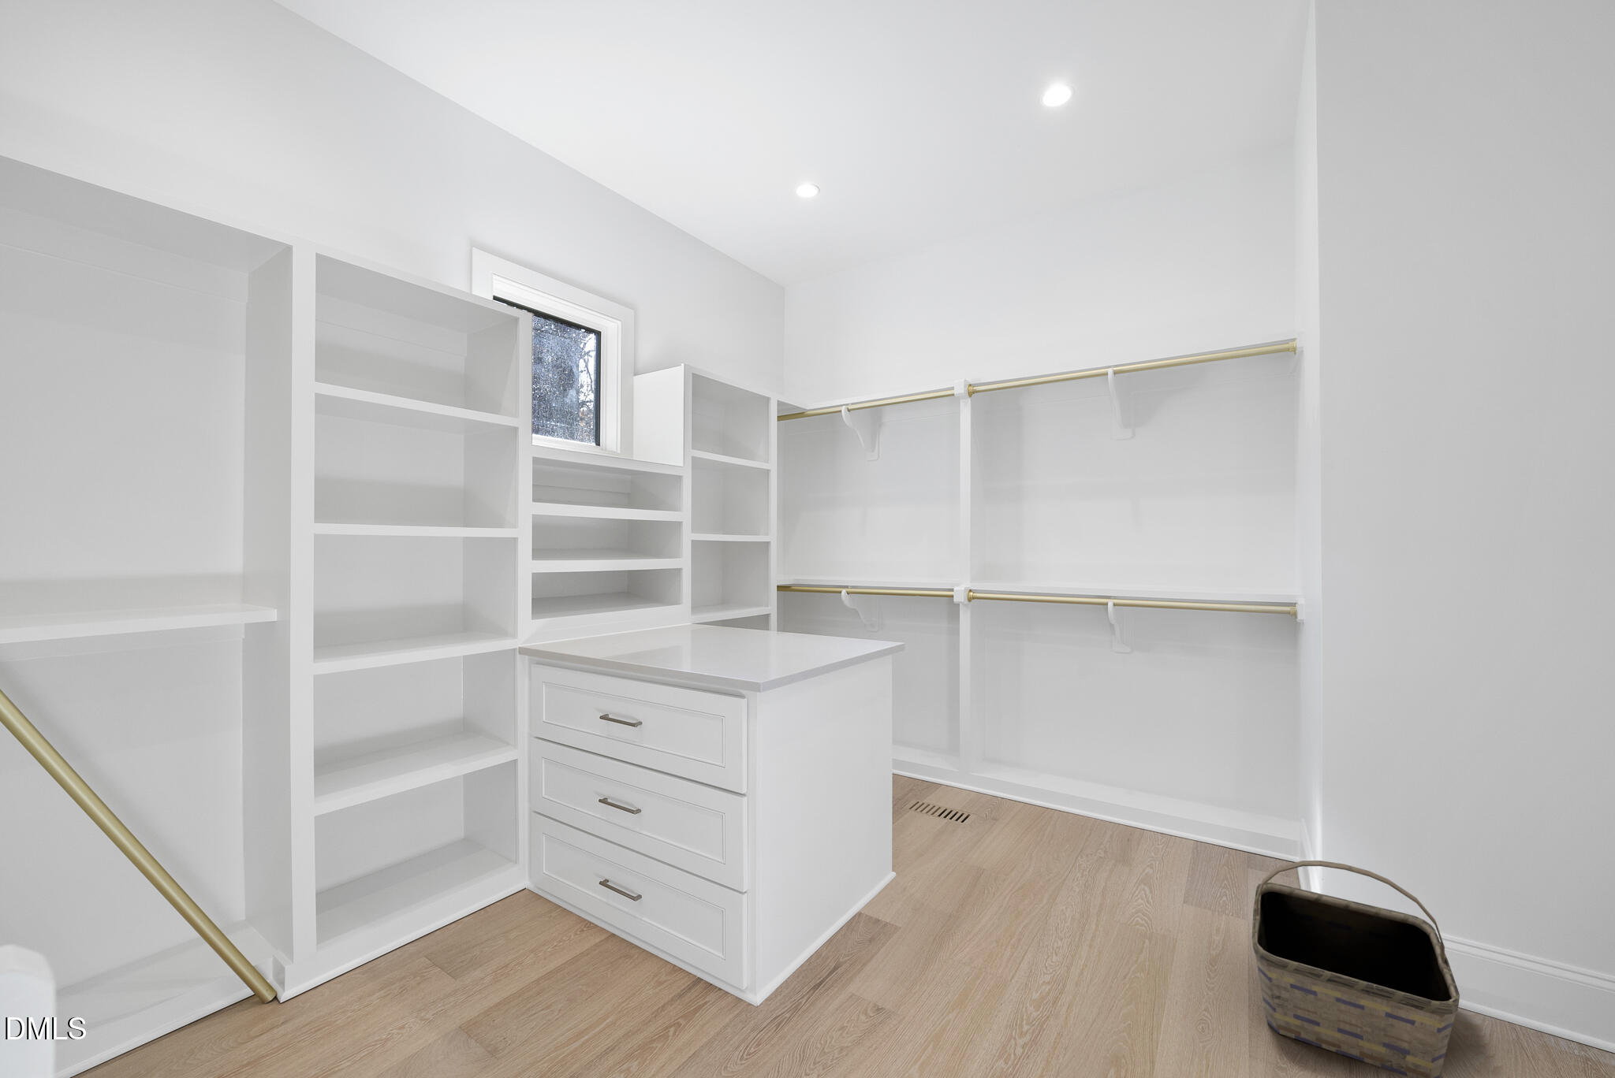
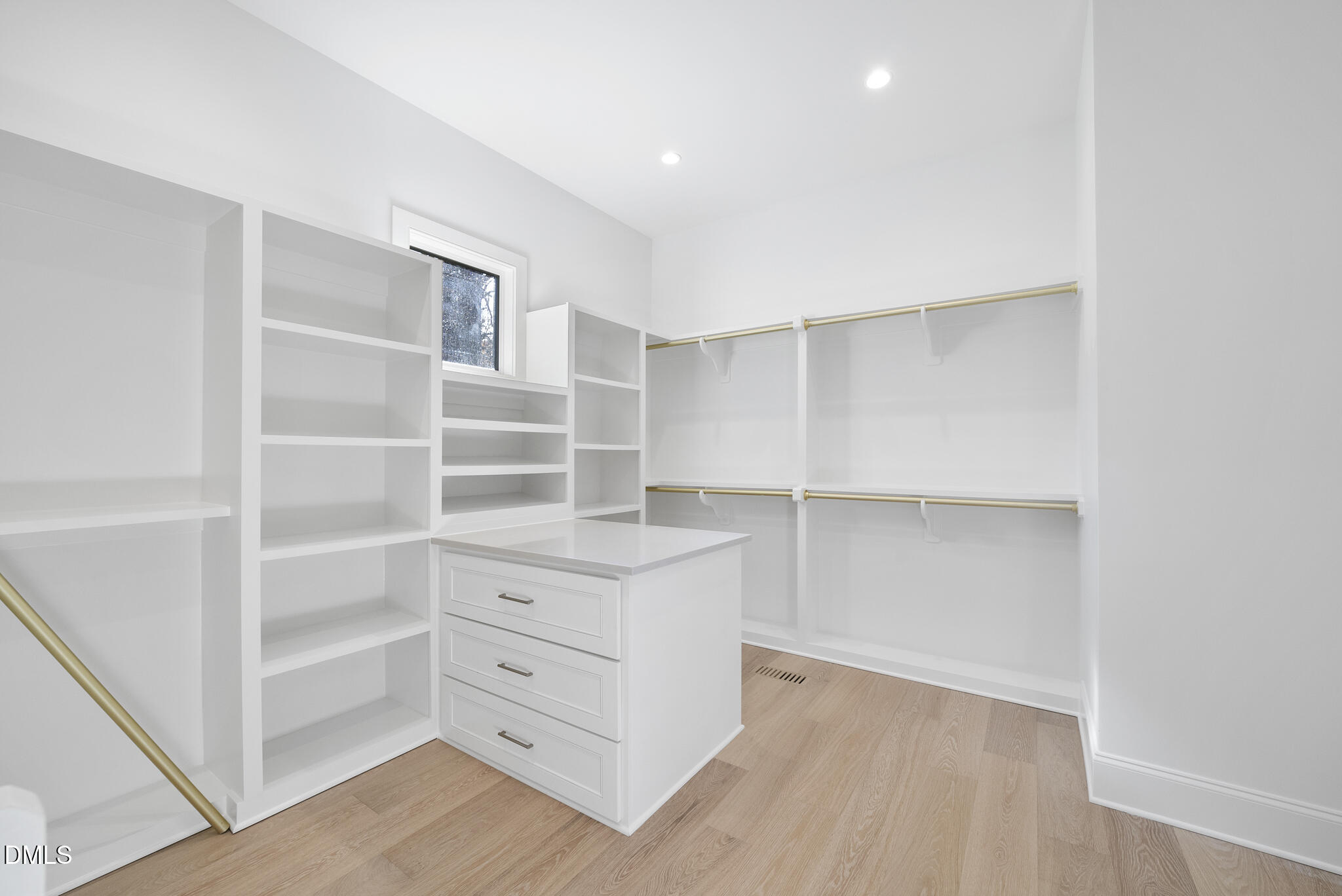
- basket (1344, 941)
